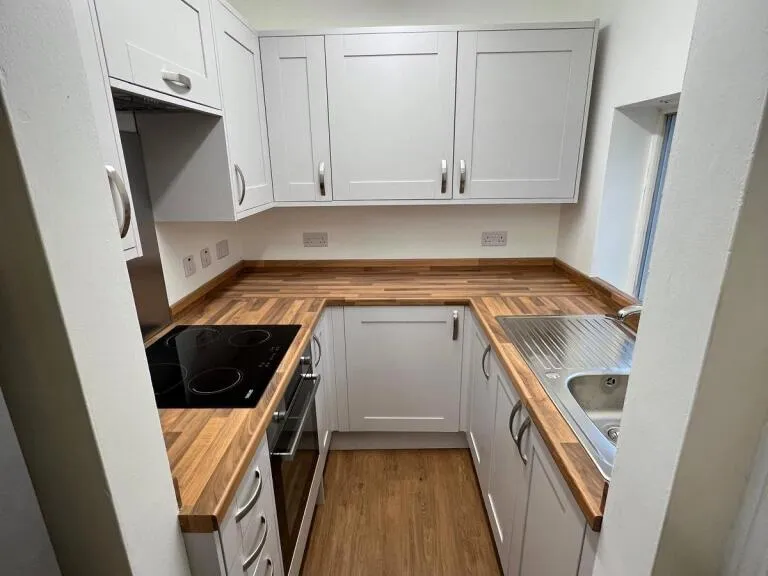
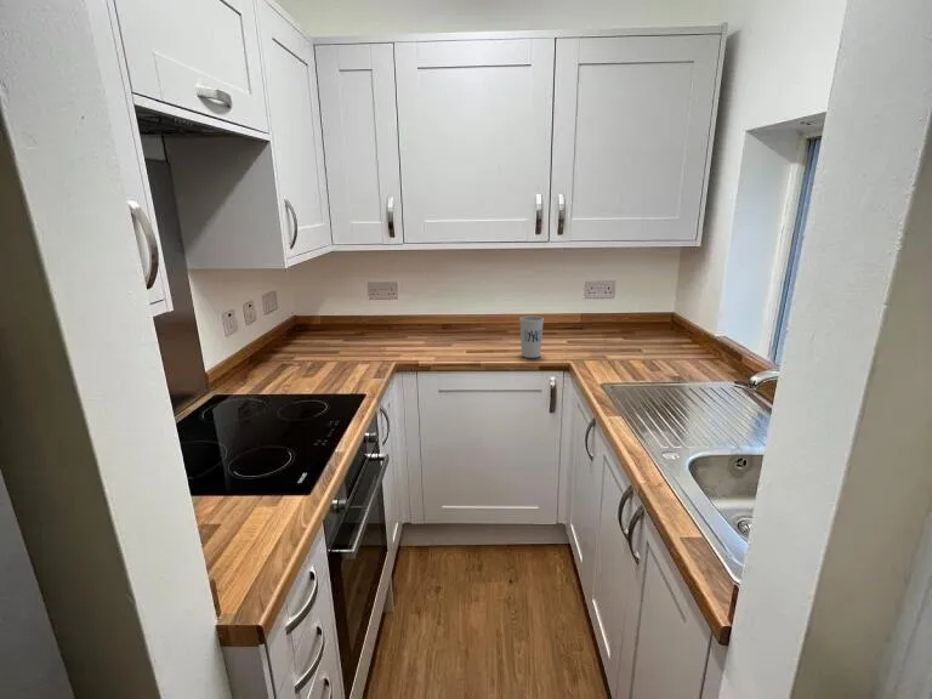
+ cup (530, 336)
